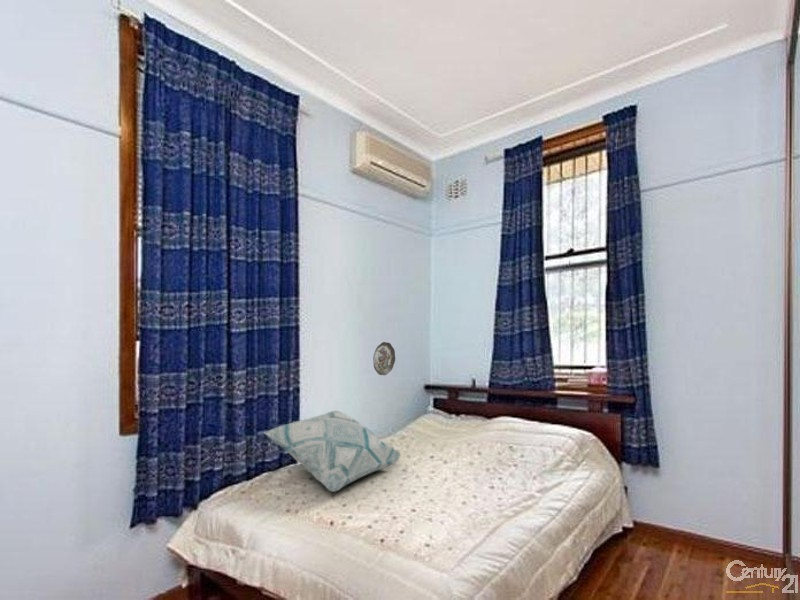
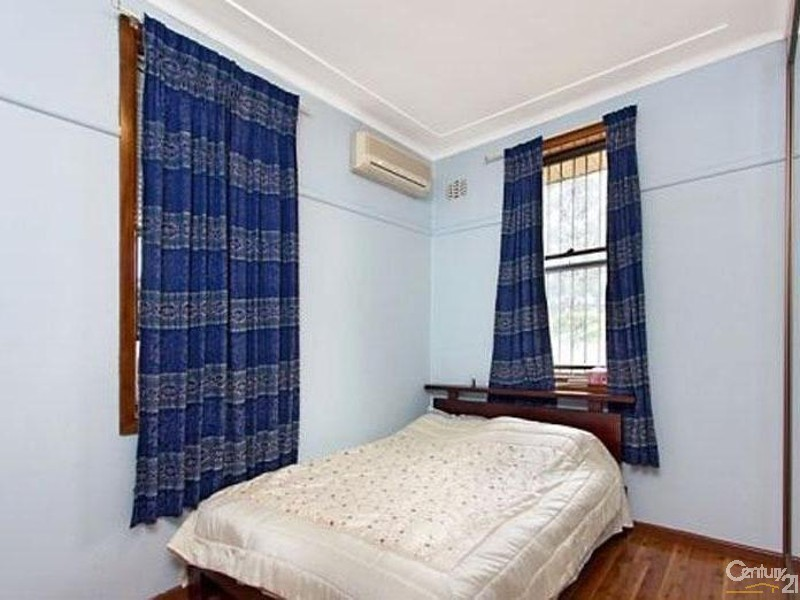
- decorative plate (383, 358)
- decorative pillow (333, 446)
